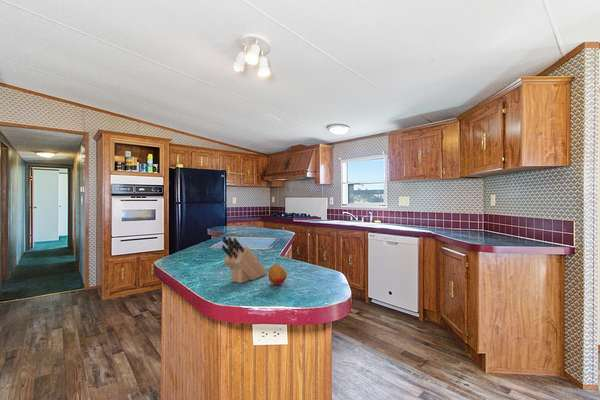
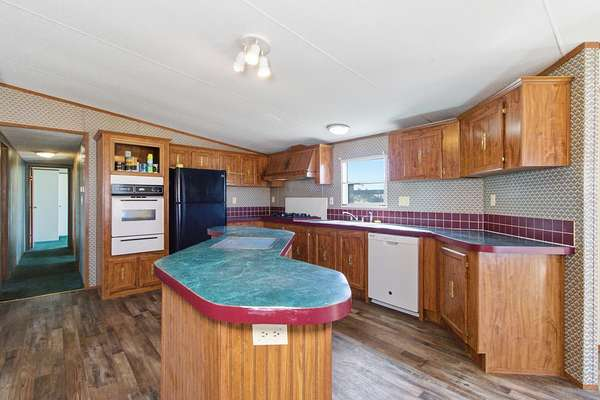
- fruit (277, 274)
- knife block (244, 256)
